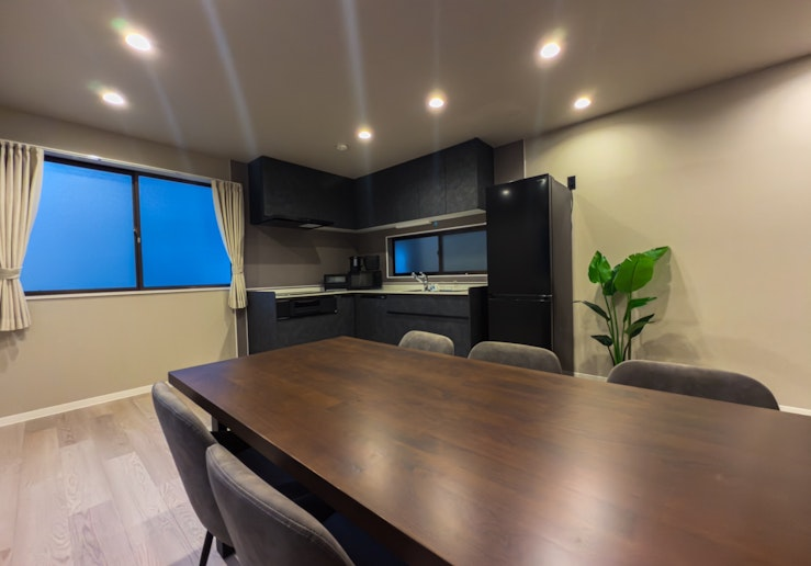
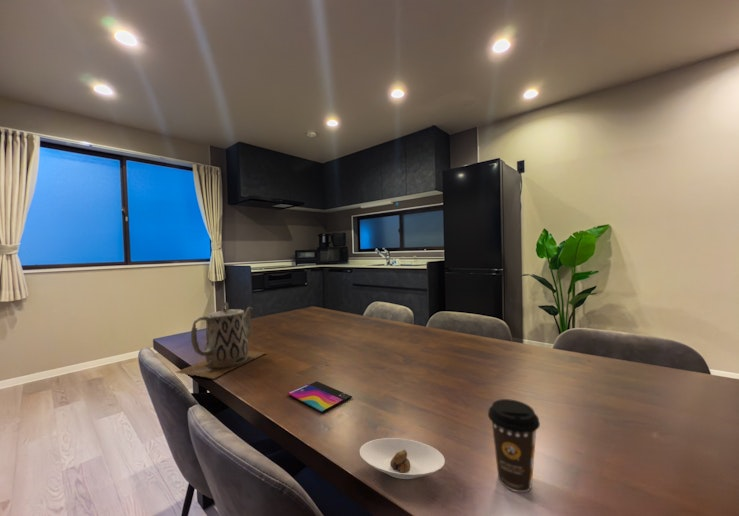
+ coffee cup (513, 444)
+ smartphone (319, 395)
+ saucer (401, 460)
+ teapot (223, 332)
